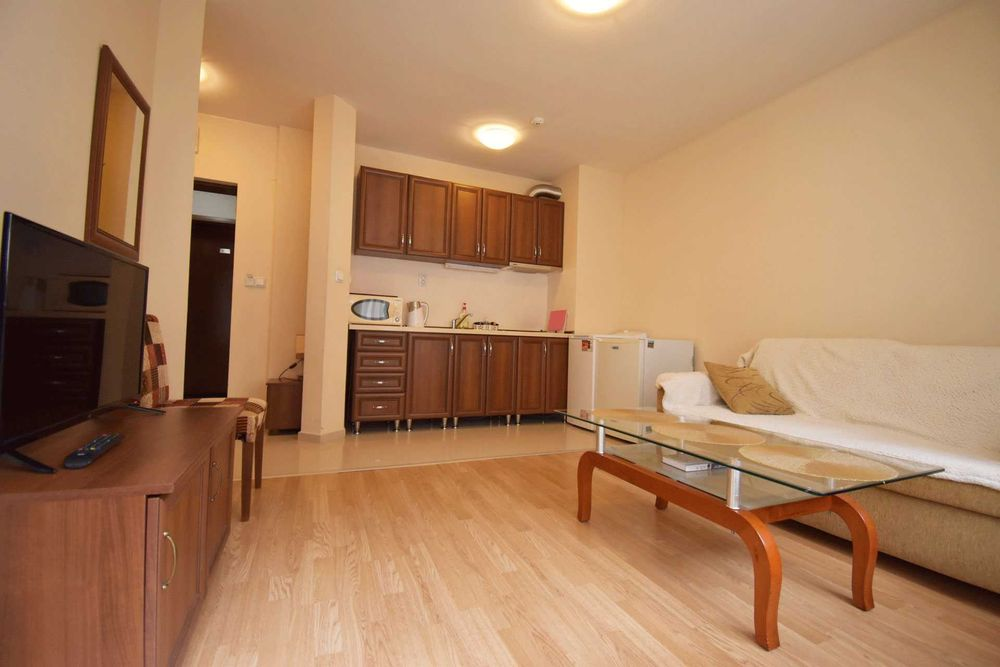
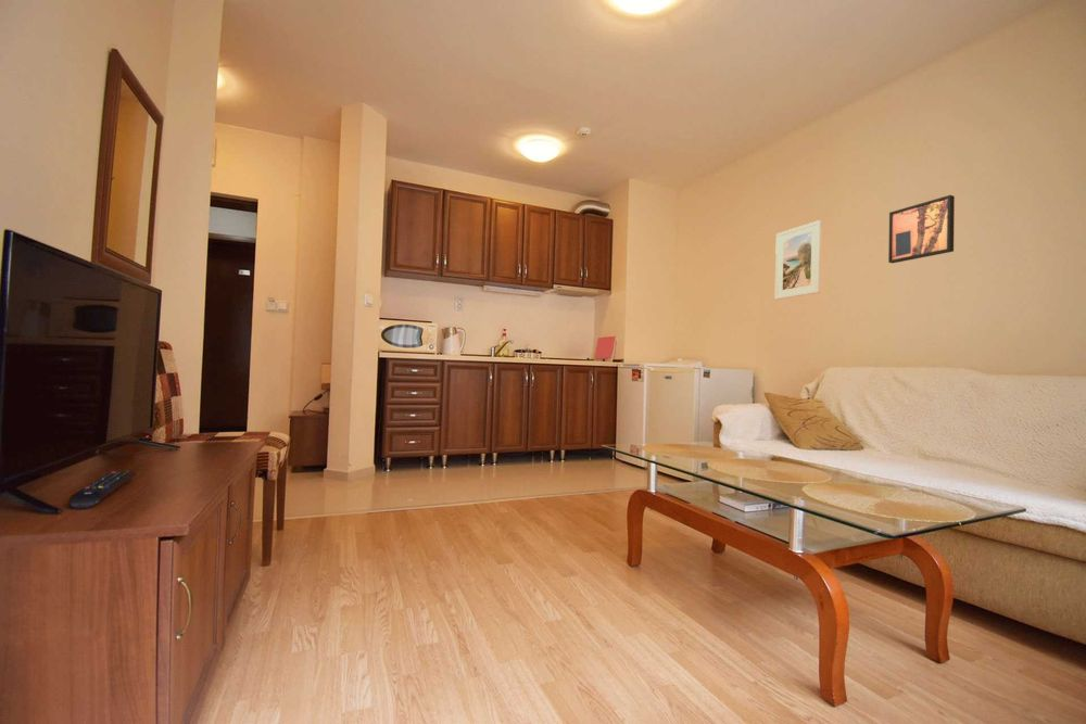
+ wall art (920, 230)
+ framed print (797, 262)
